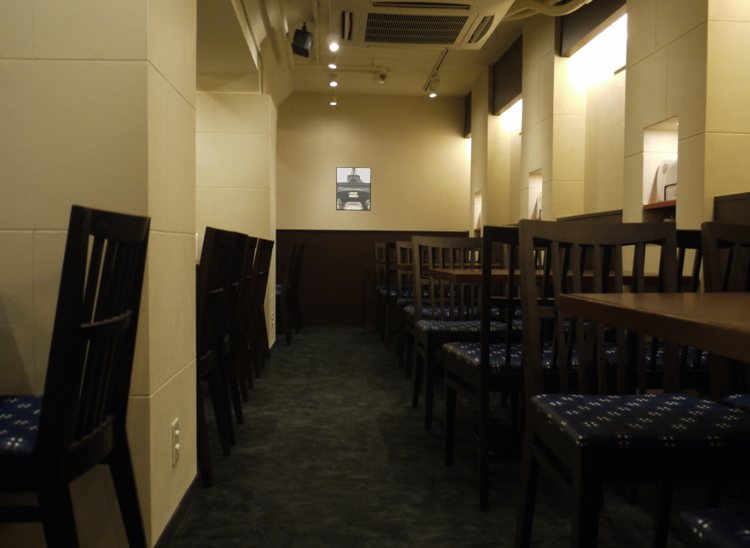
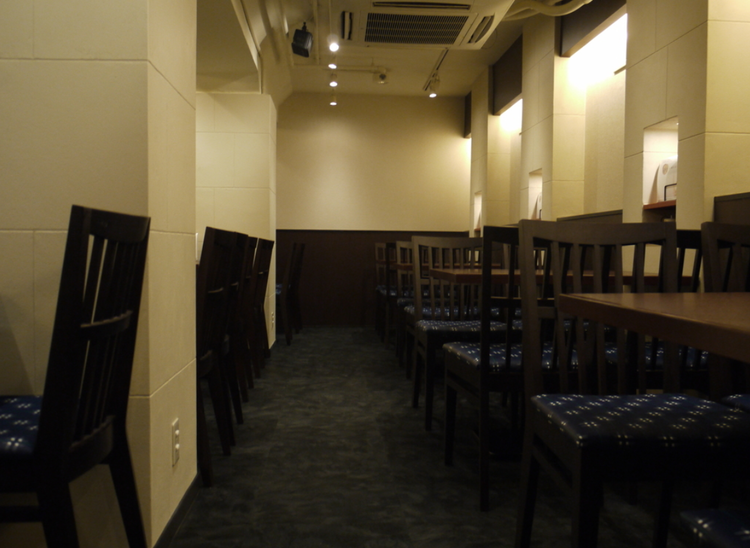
- wall art (353, 189)
